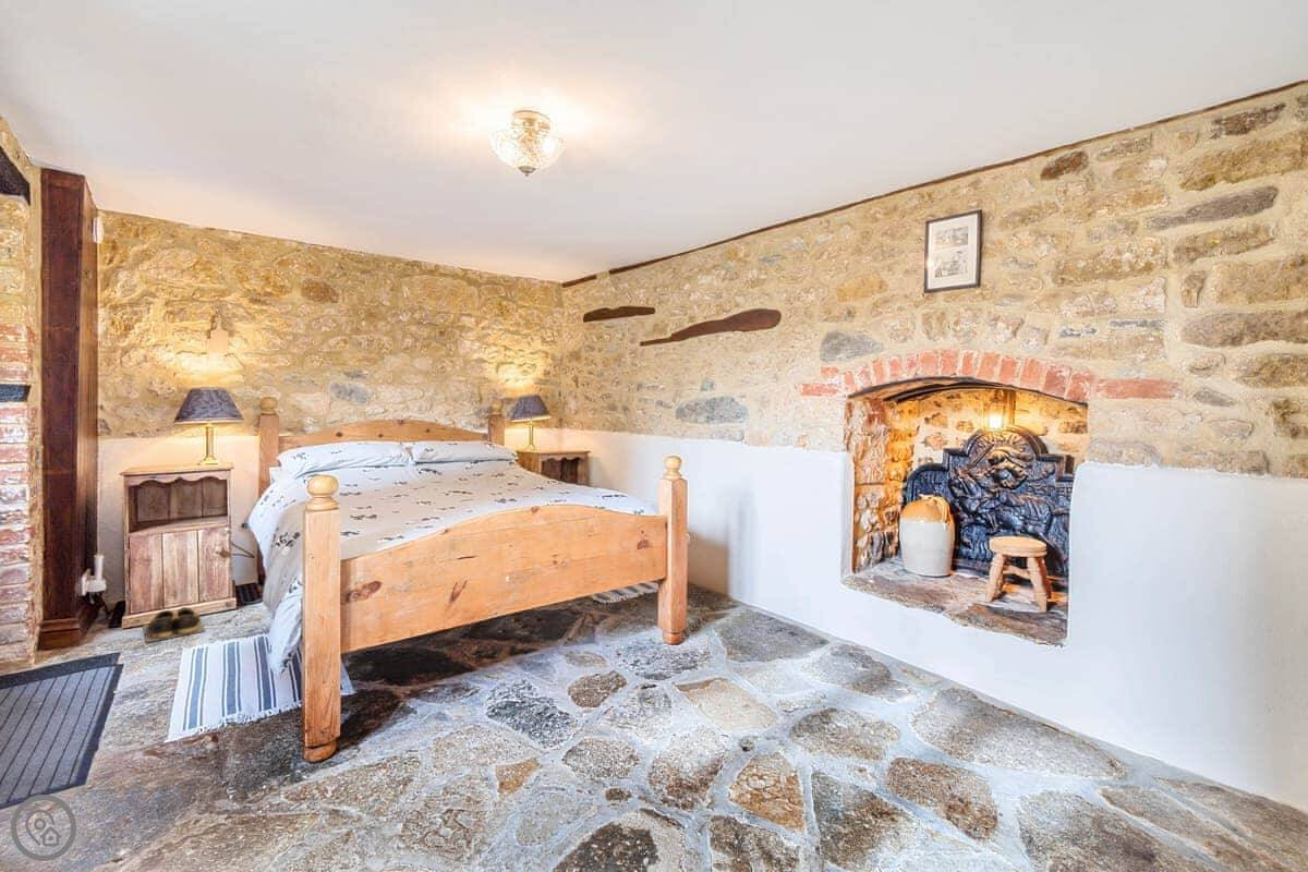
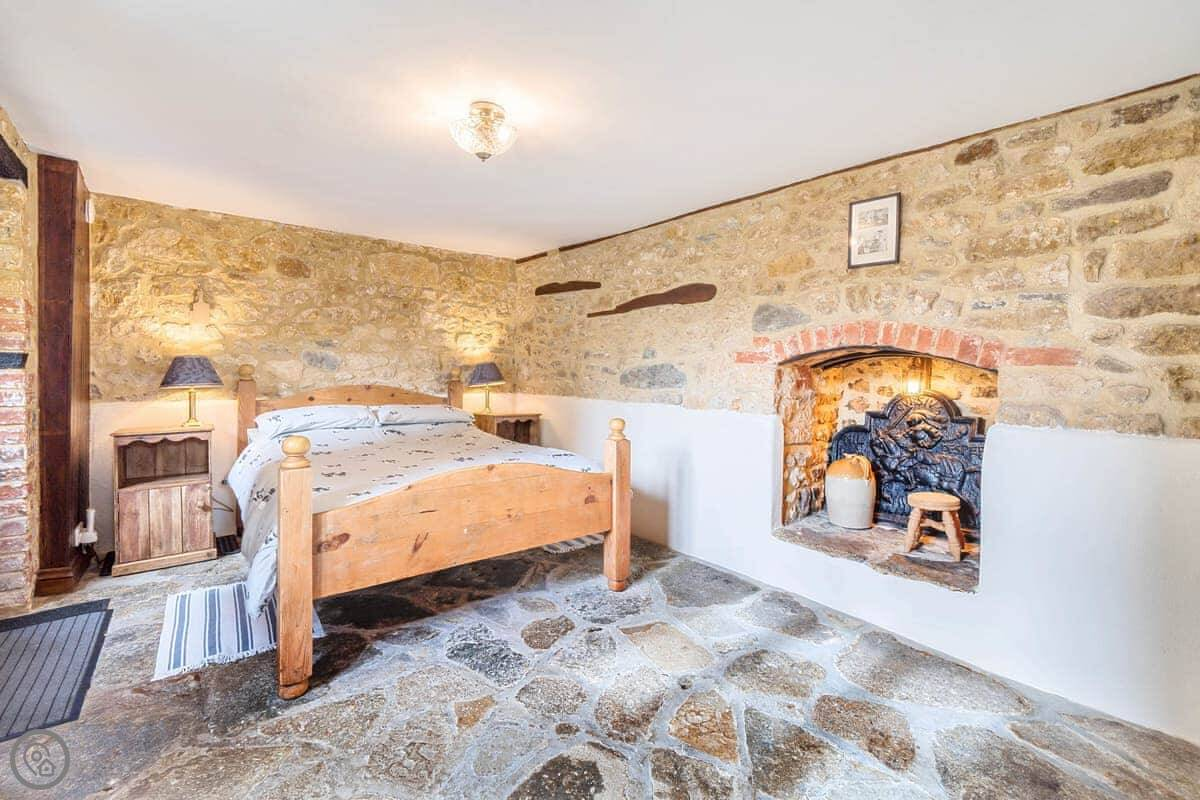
- shoes (173, 618)
